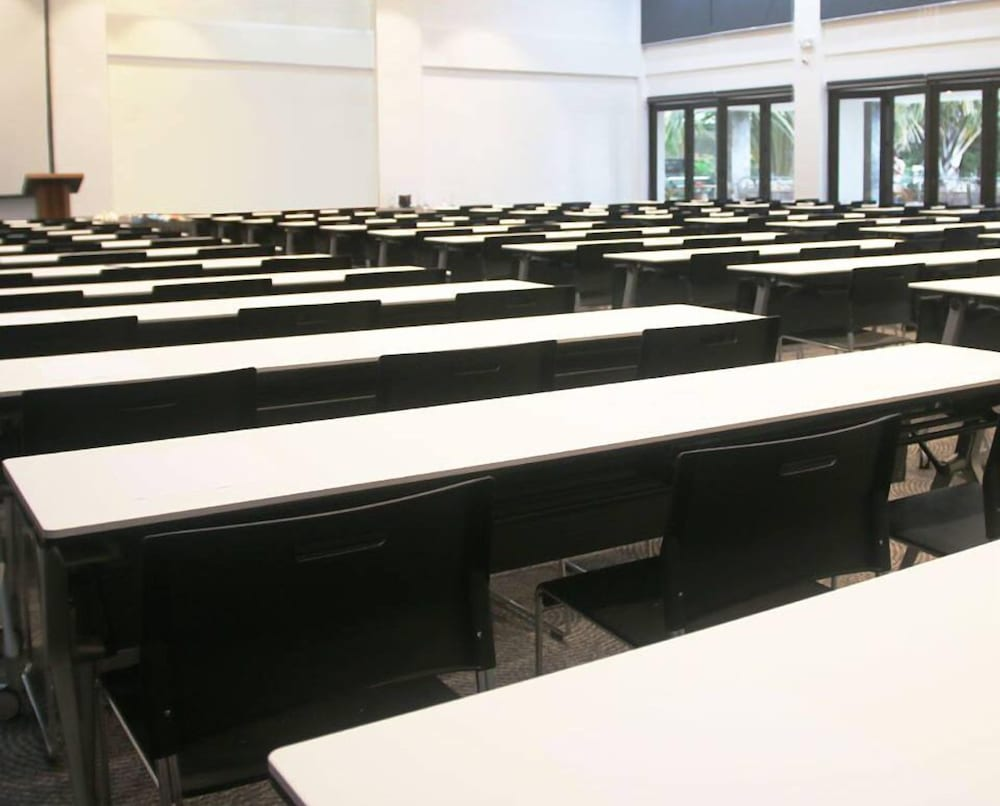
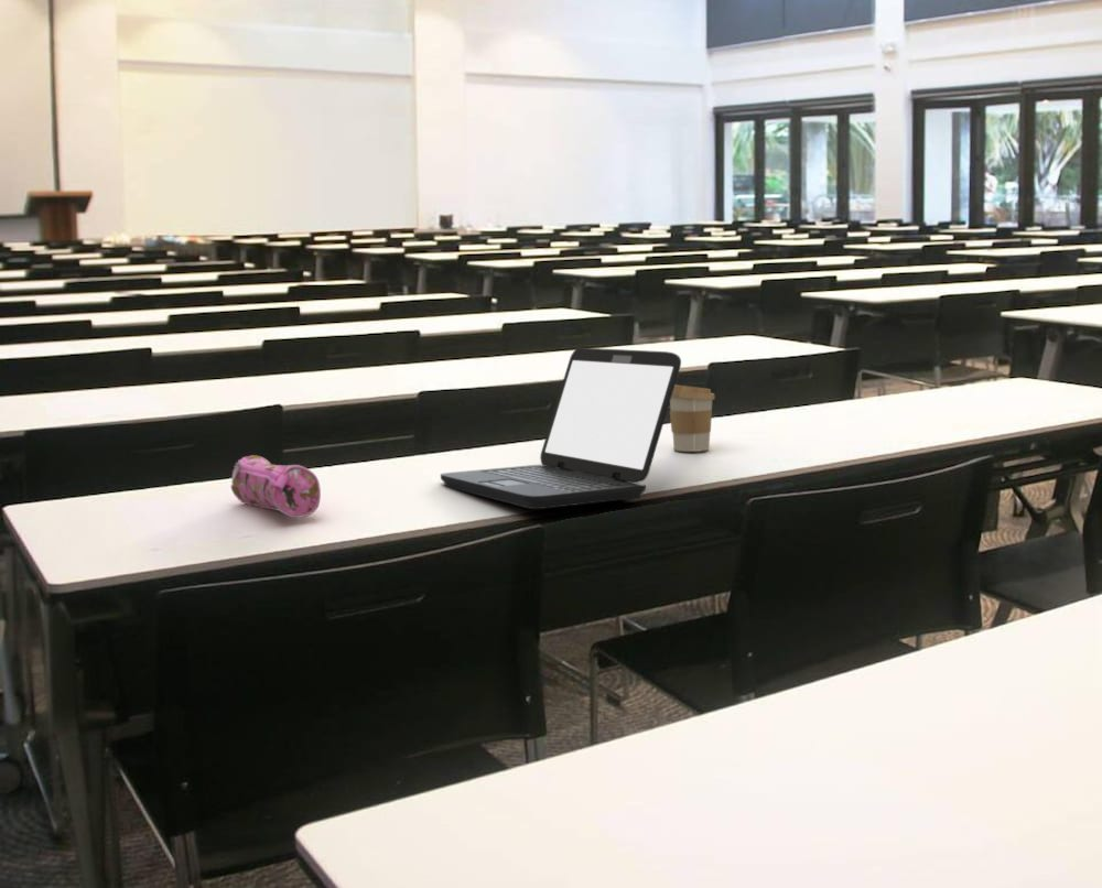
+ coffee cup (691, 416)
+ pencil case (274, 485)
+ laptop (555, 421)
